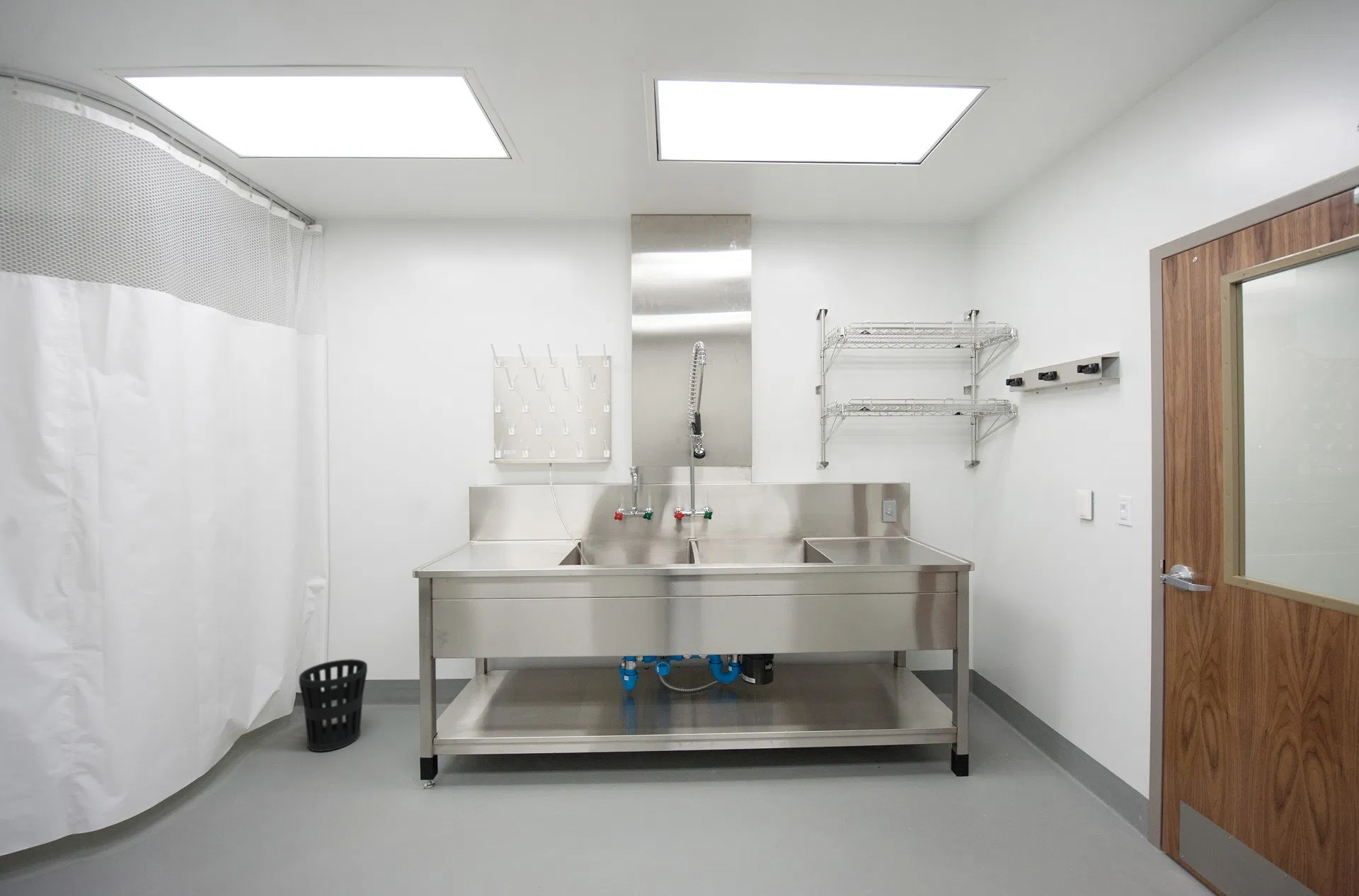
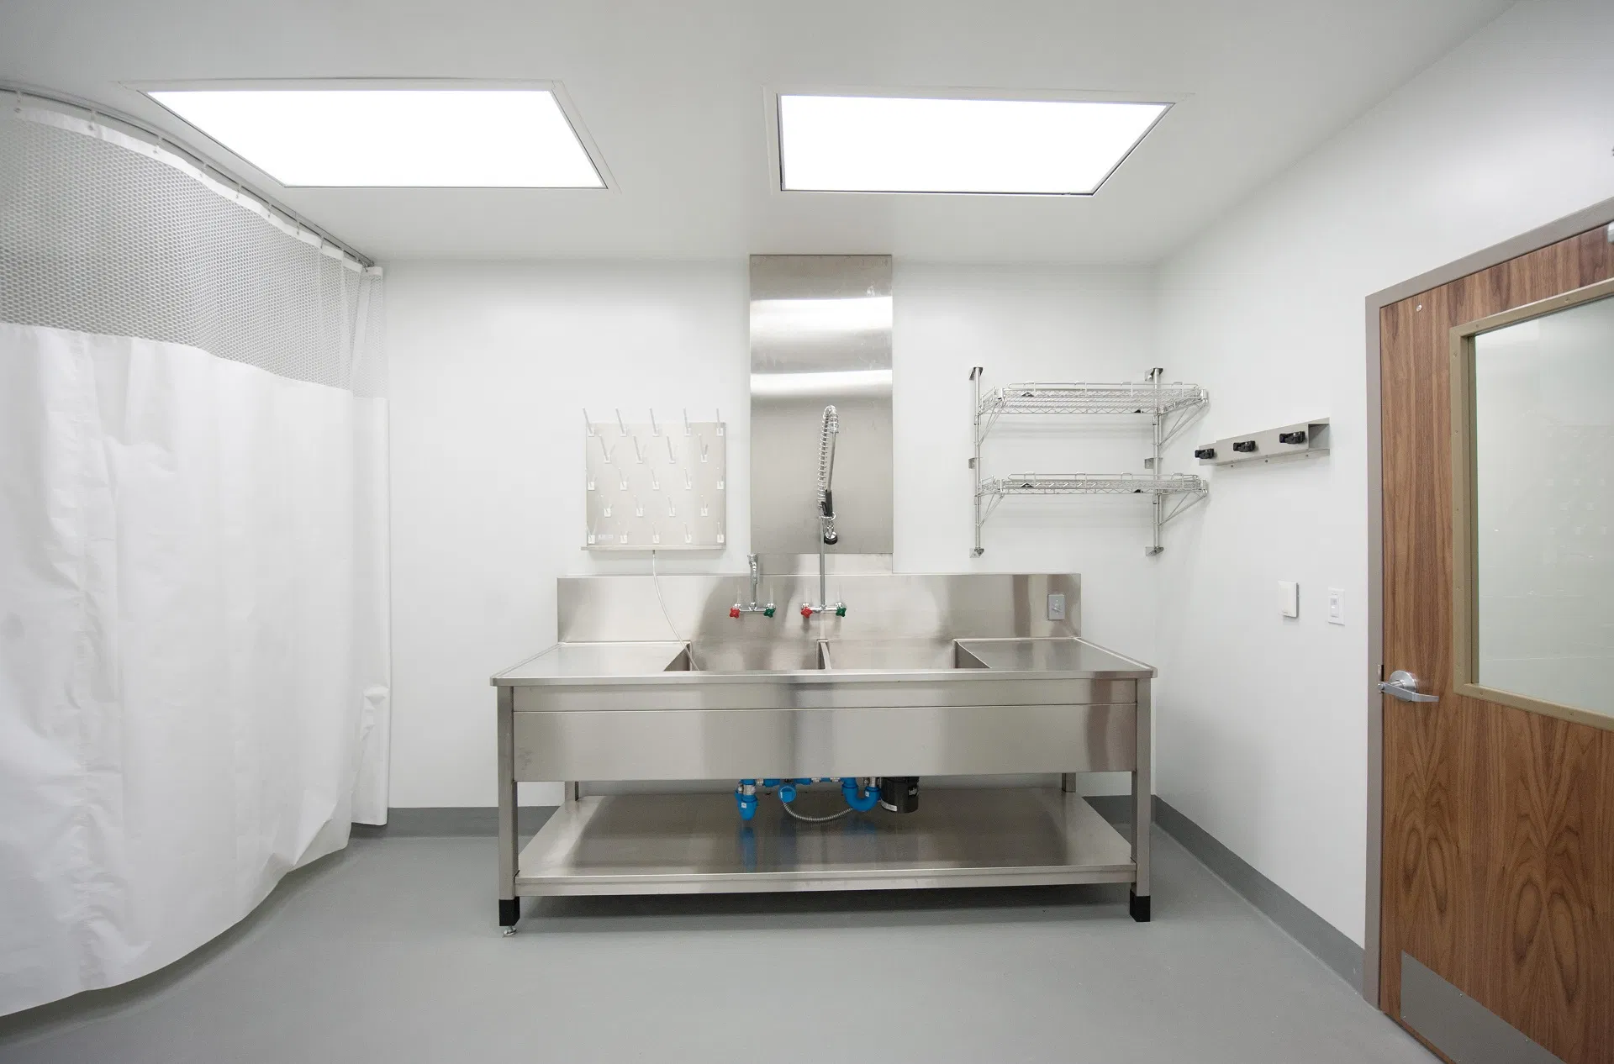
- wastebasket (334, 706)
